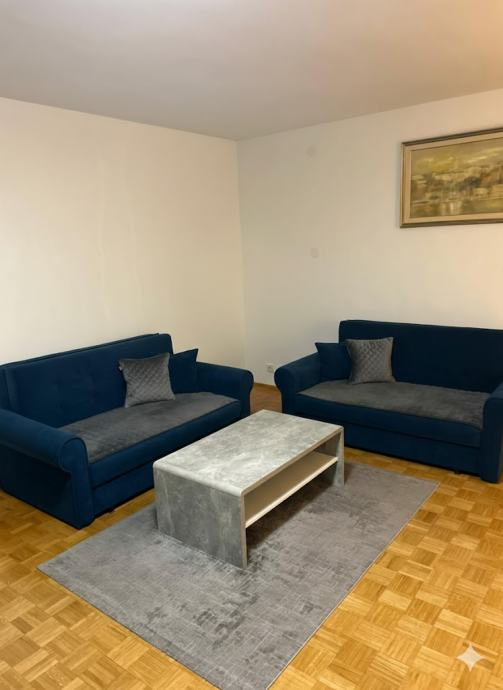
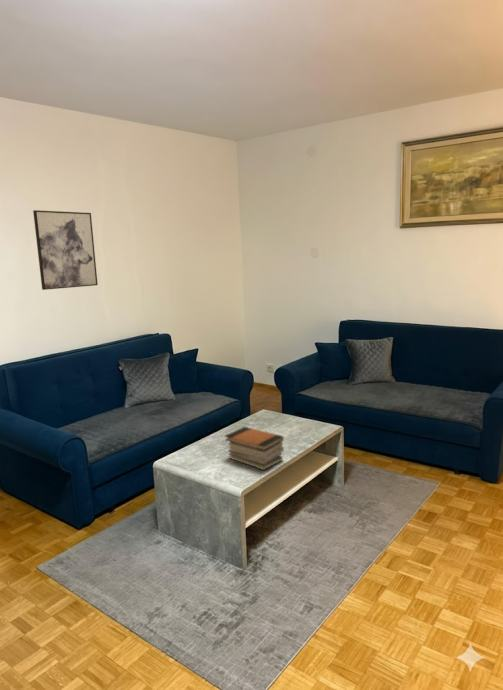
+ wall art (67, 250)
+ book stack (254, 447)
